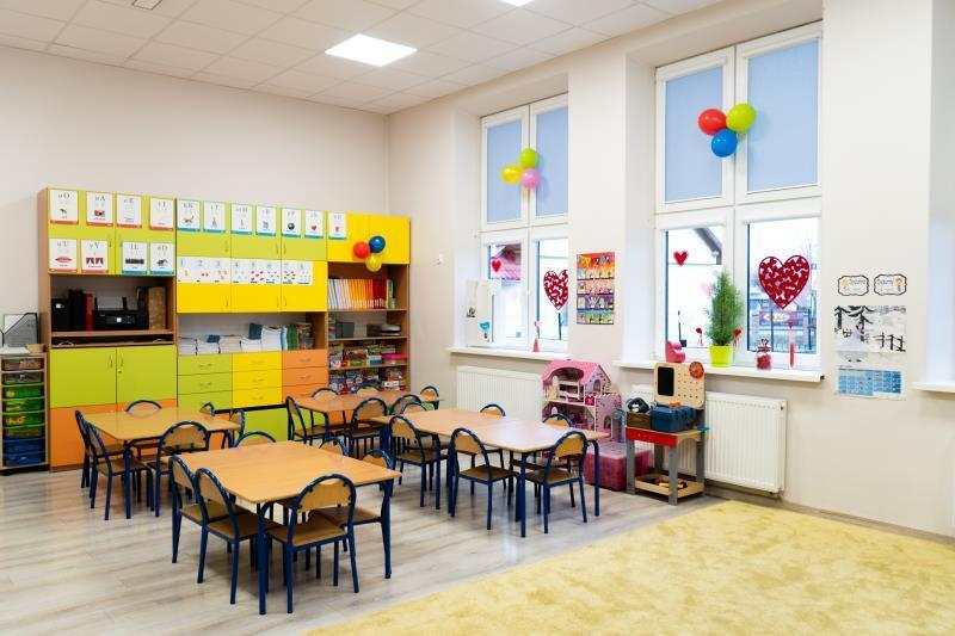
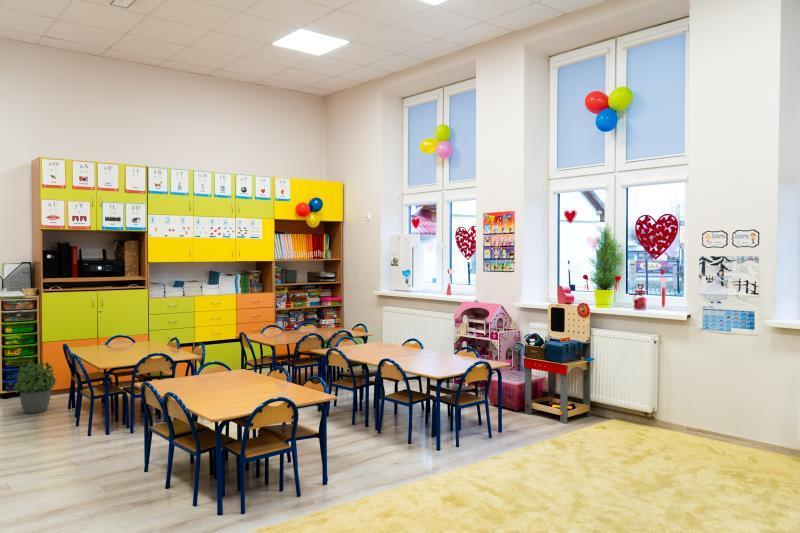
+ potted plant (35, 386)
